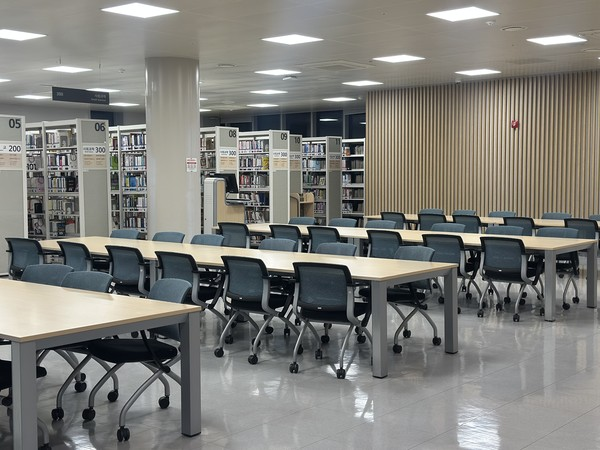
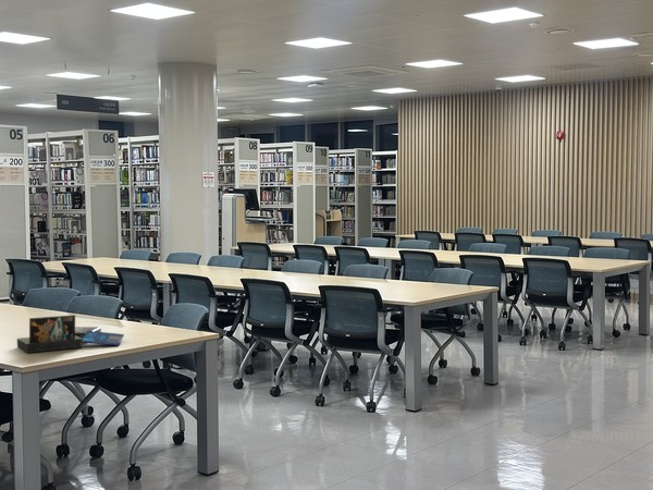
+ board game (67, 326)
